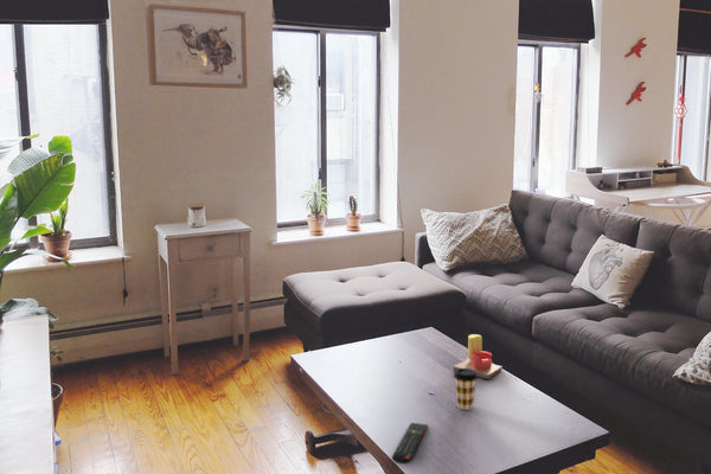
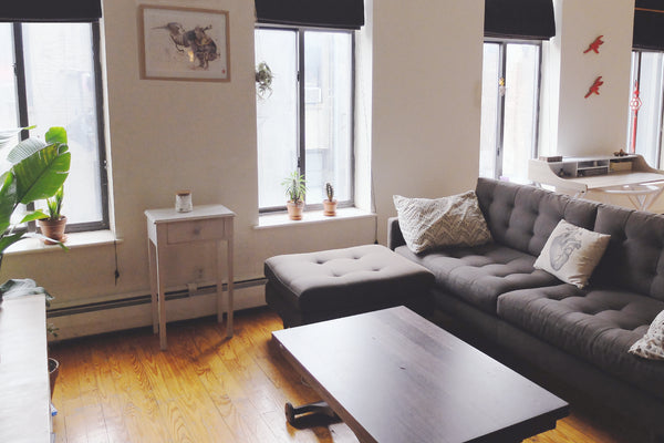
- remote control (410, 442)
- candle (478, 354)
- coffee cup (465, 389)
